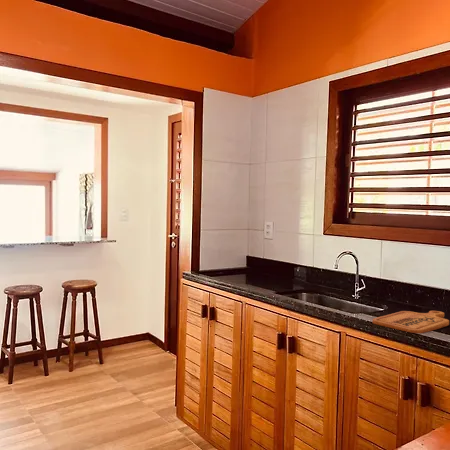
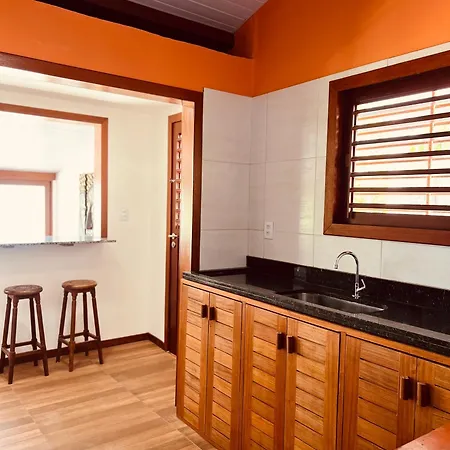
- cutting board (417, 319)
